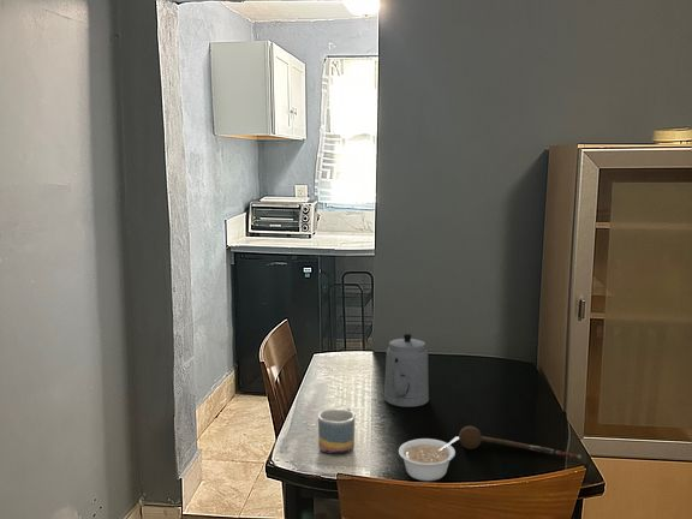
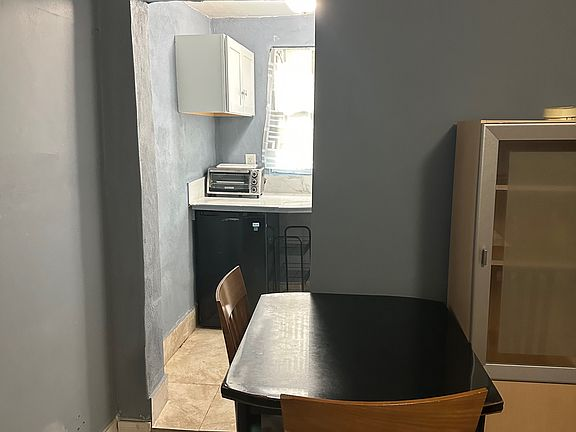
- legume (426, 458)
- mug (339, 429)
- spoon (518, 442)
- teapot (406, 366)
